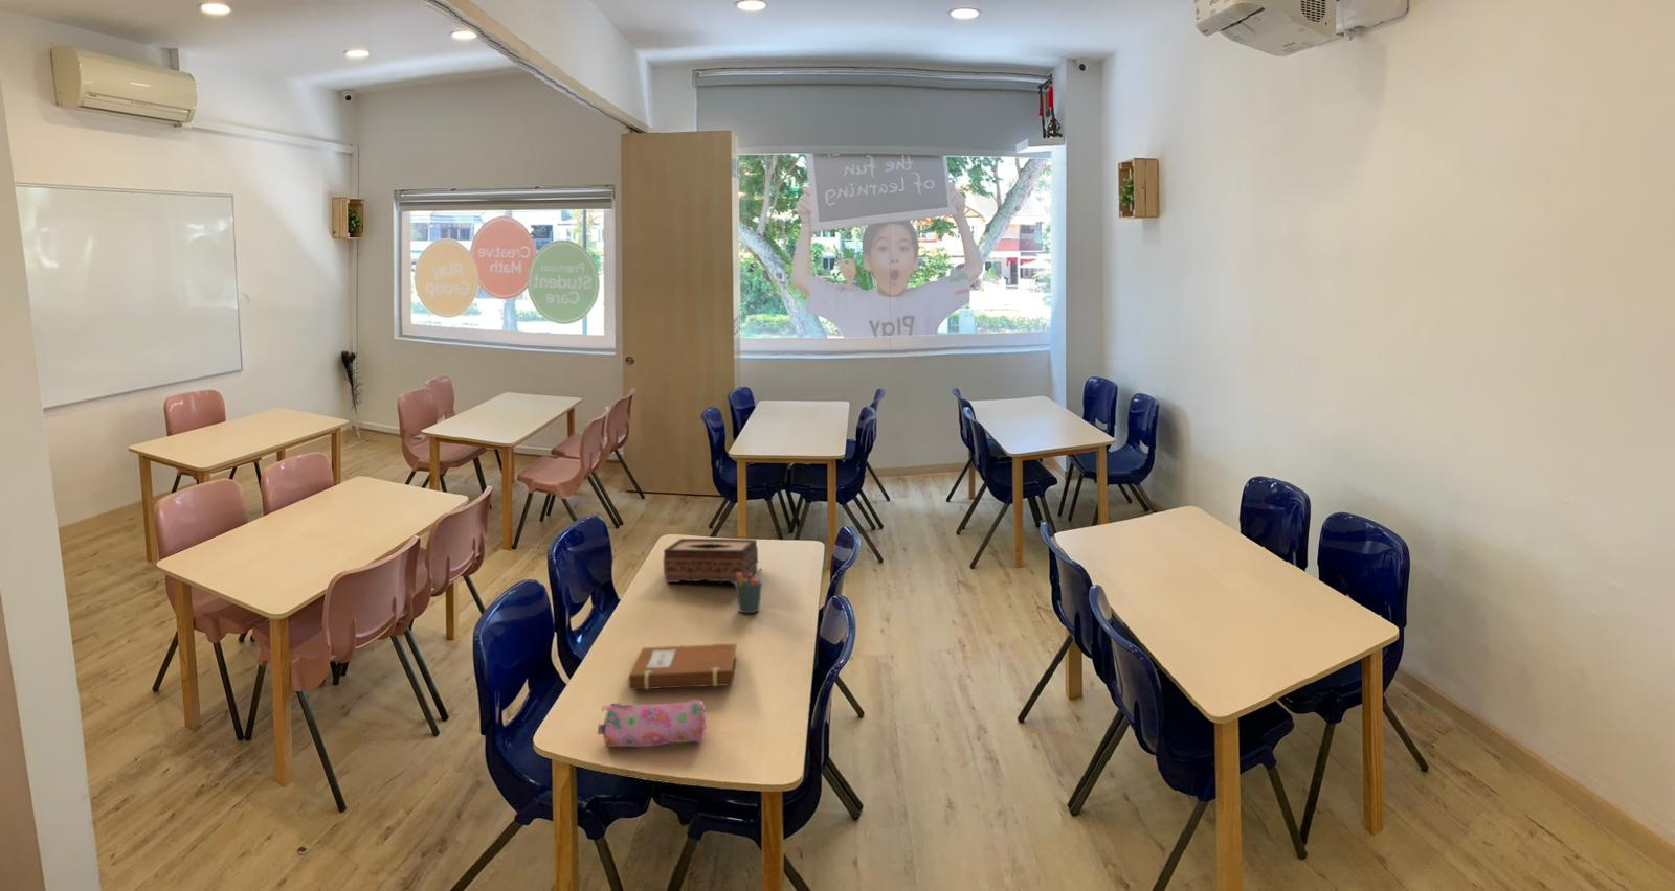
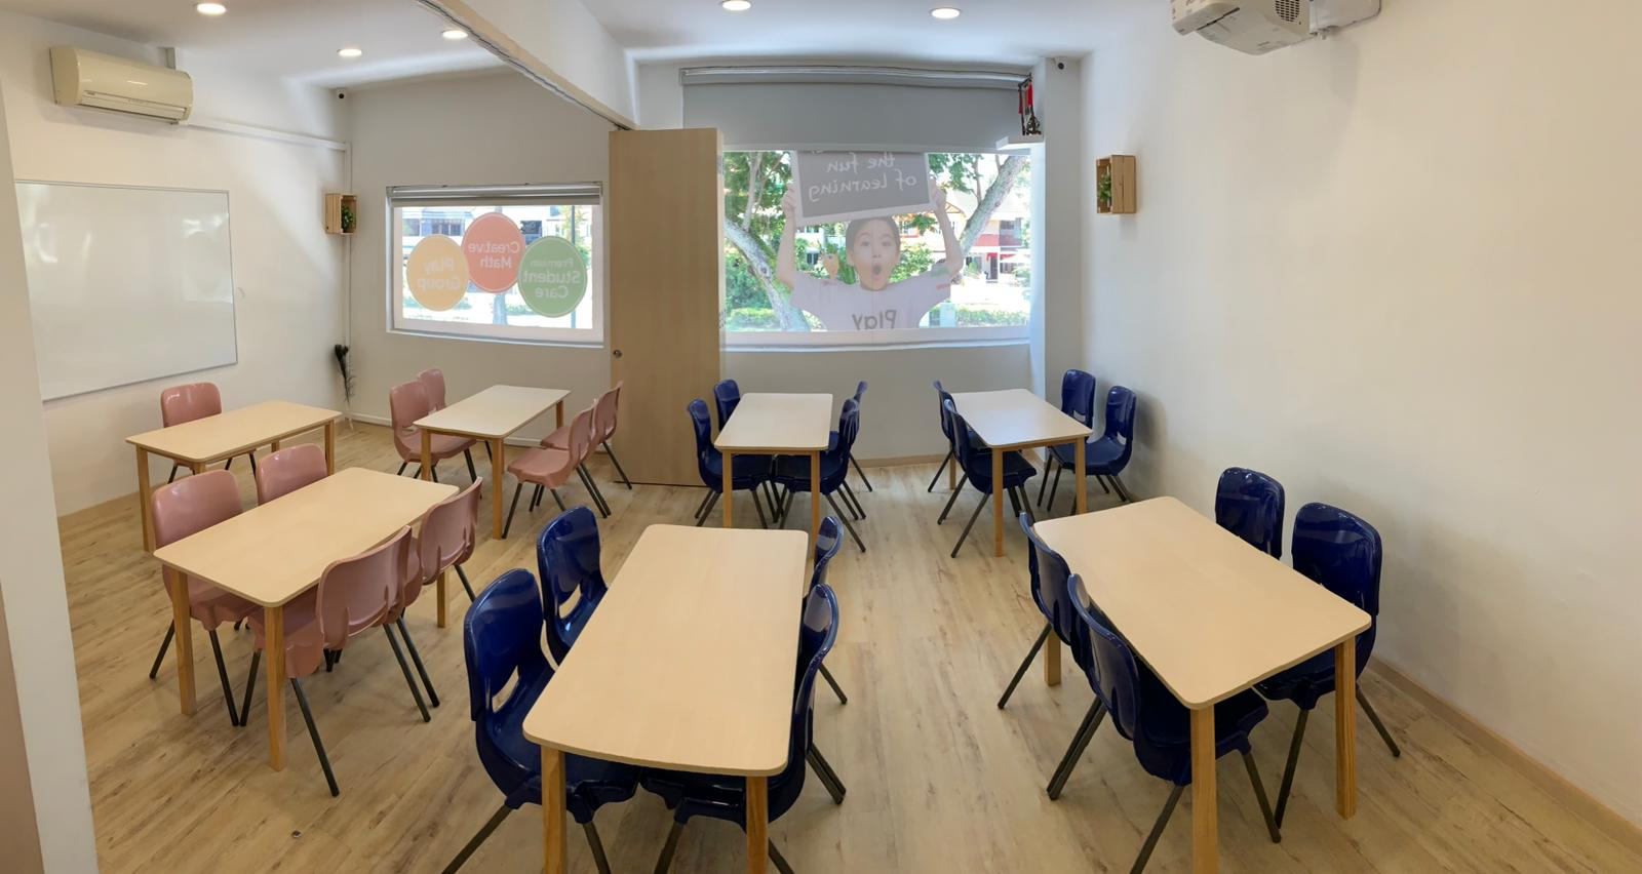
- pen holder (748, 589)
- pencil case (654, 722)
- tissue box (711, 559)
- notebook (682, 666)
